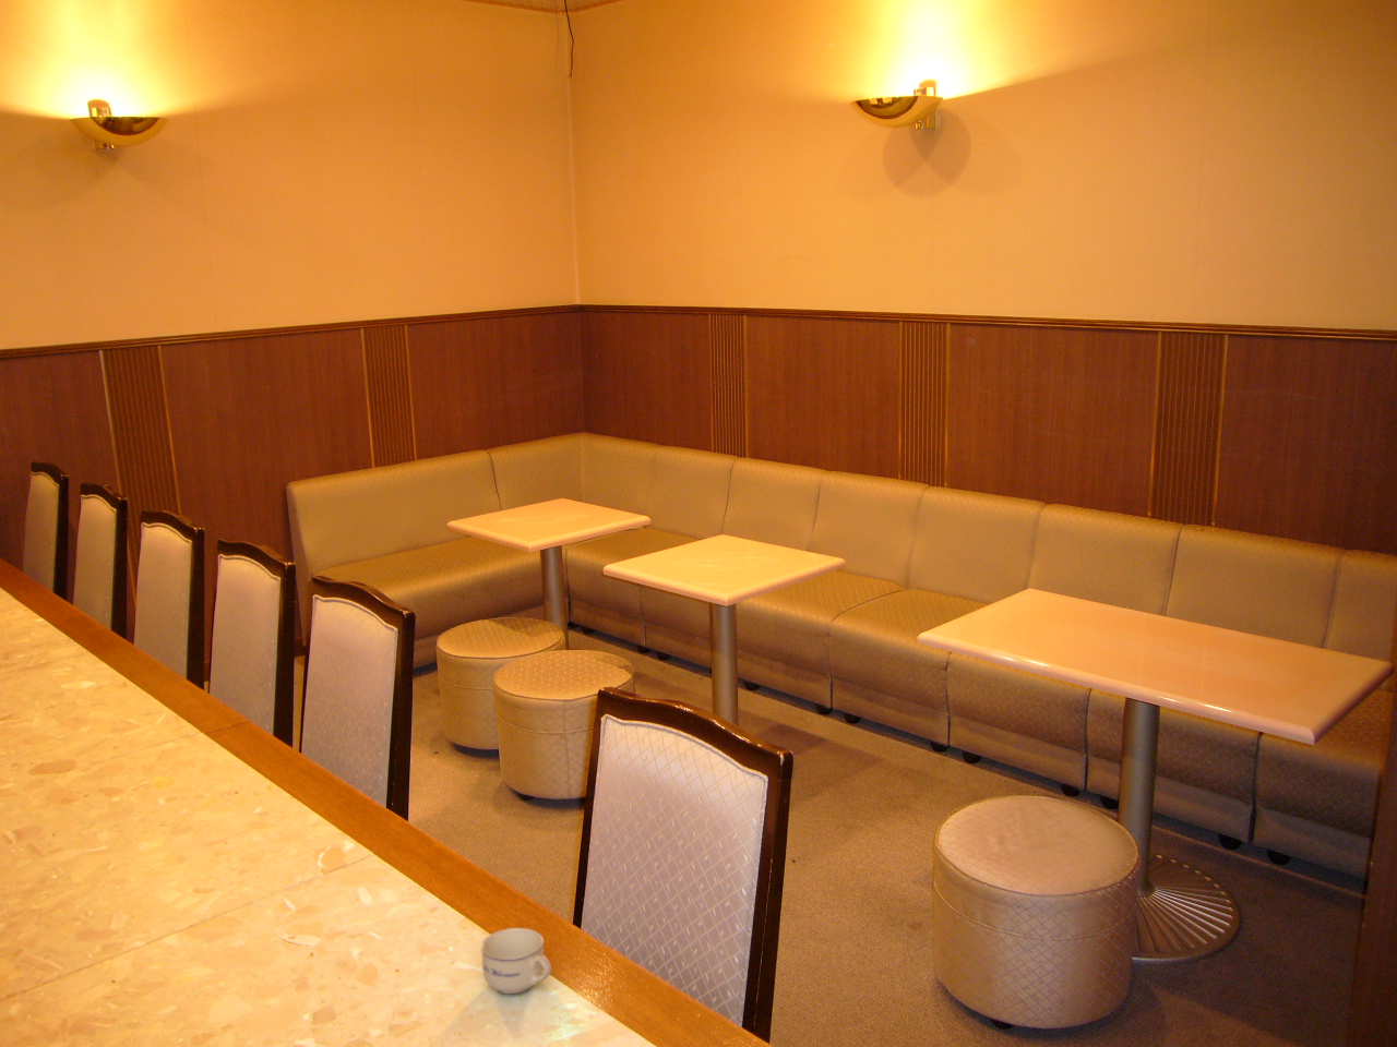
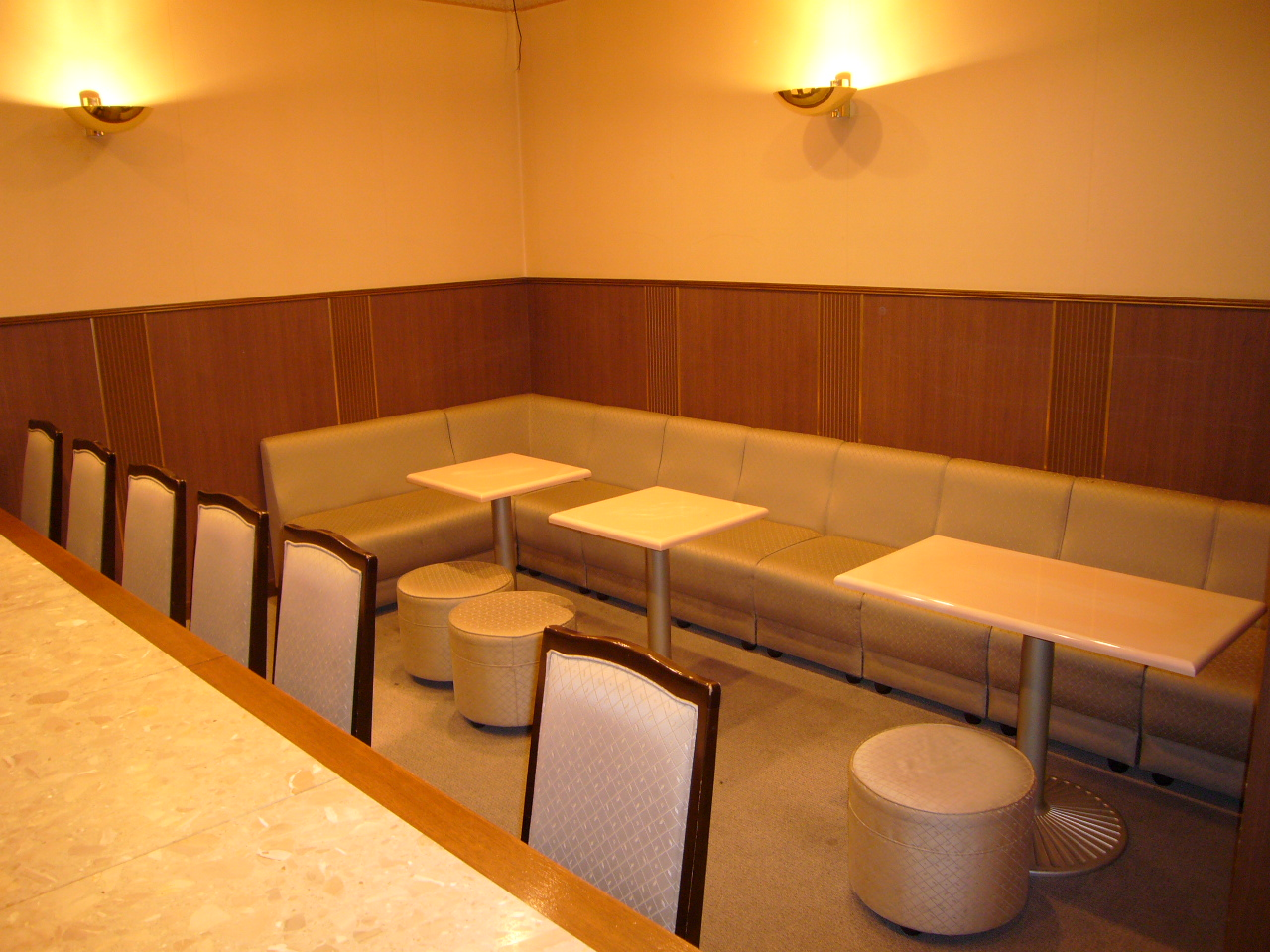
- cup (518, 967)
